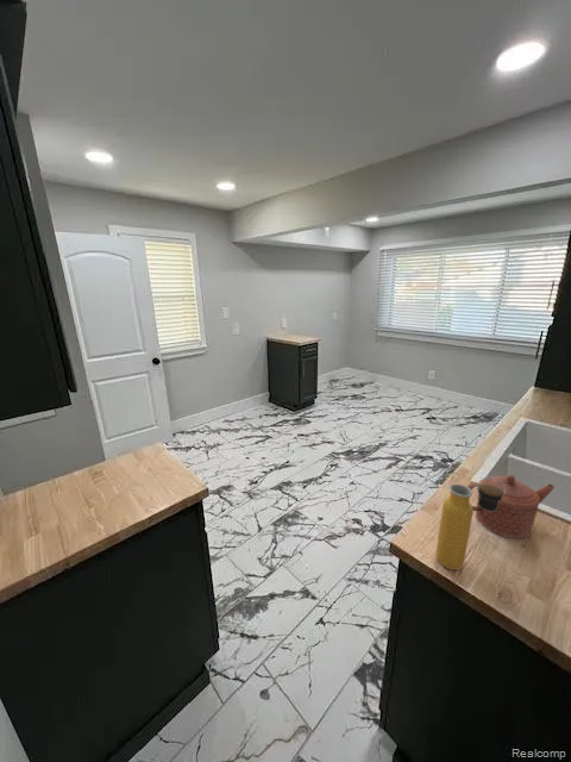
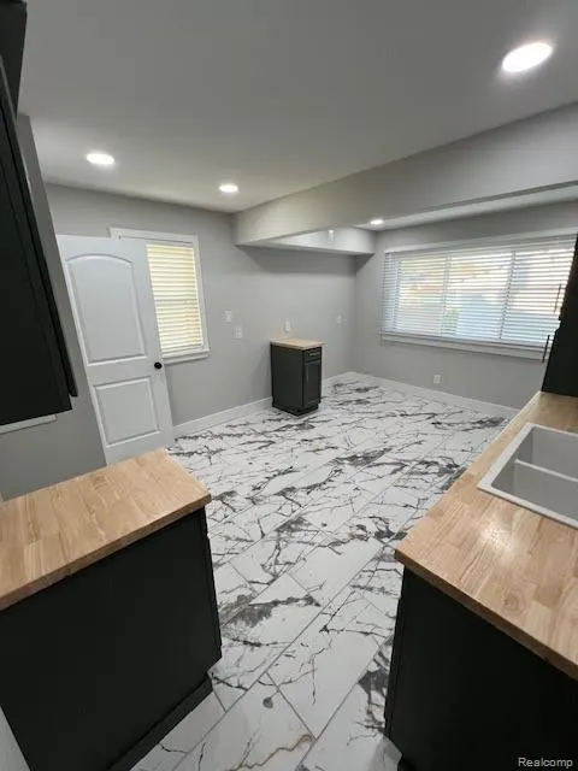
- teapot (507, 499)
- water bottle (468, 521)
